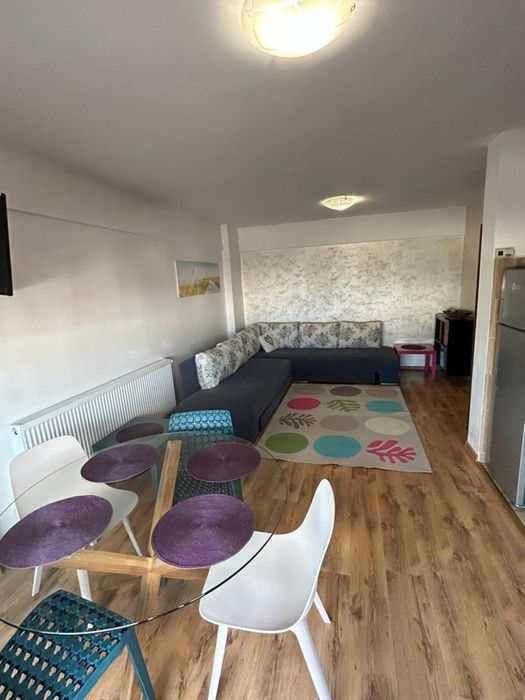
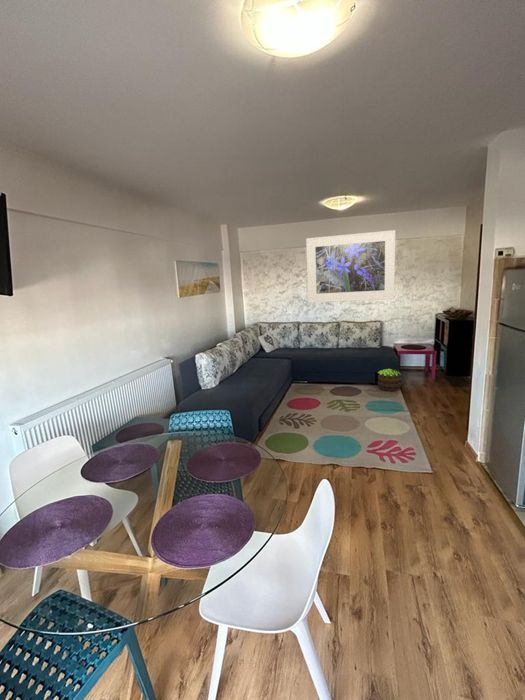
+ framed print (349, 268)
+ potted plant (389, 378)
